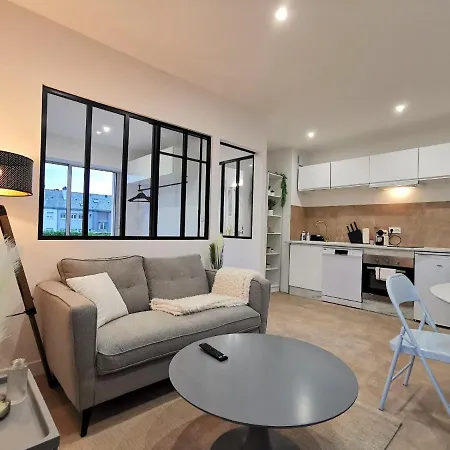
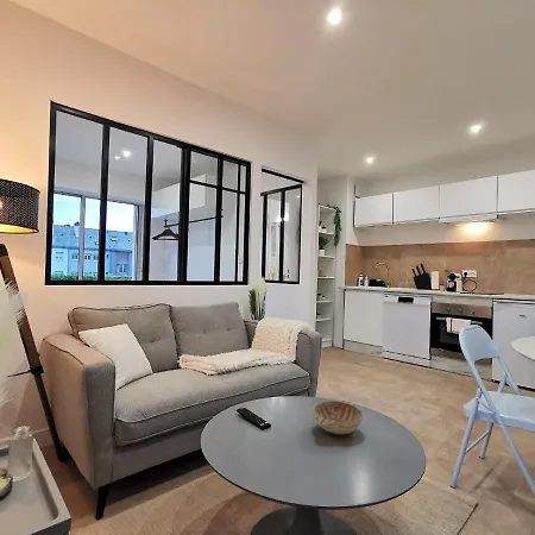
+ decorative bowl (336, 420)
